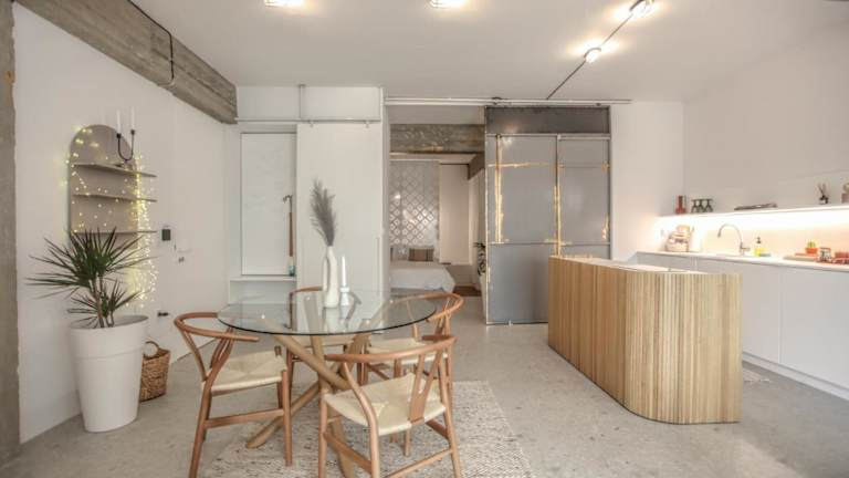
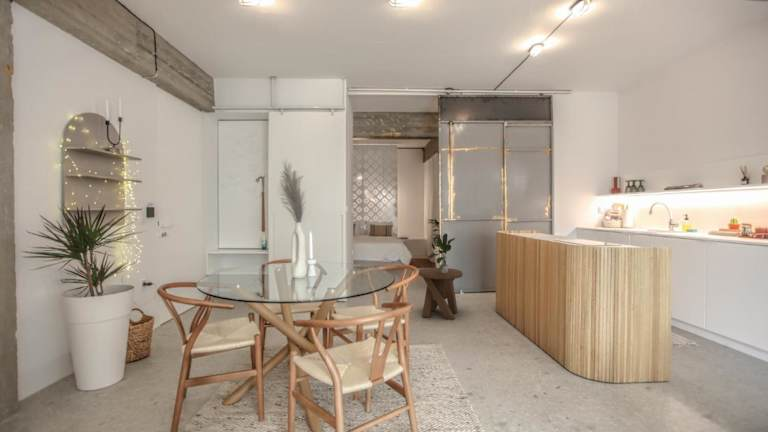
+ music stool (440, 292)
+ potted plant (441, 252)
